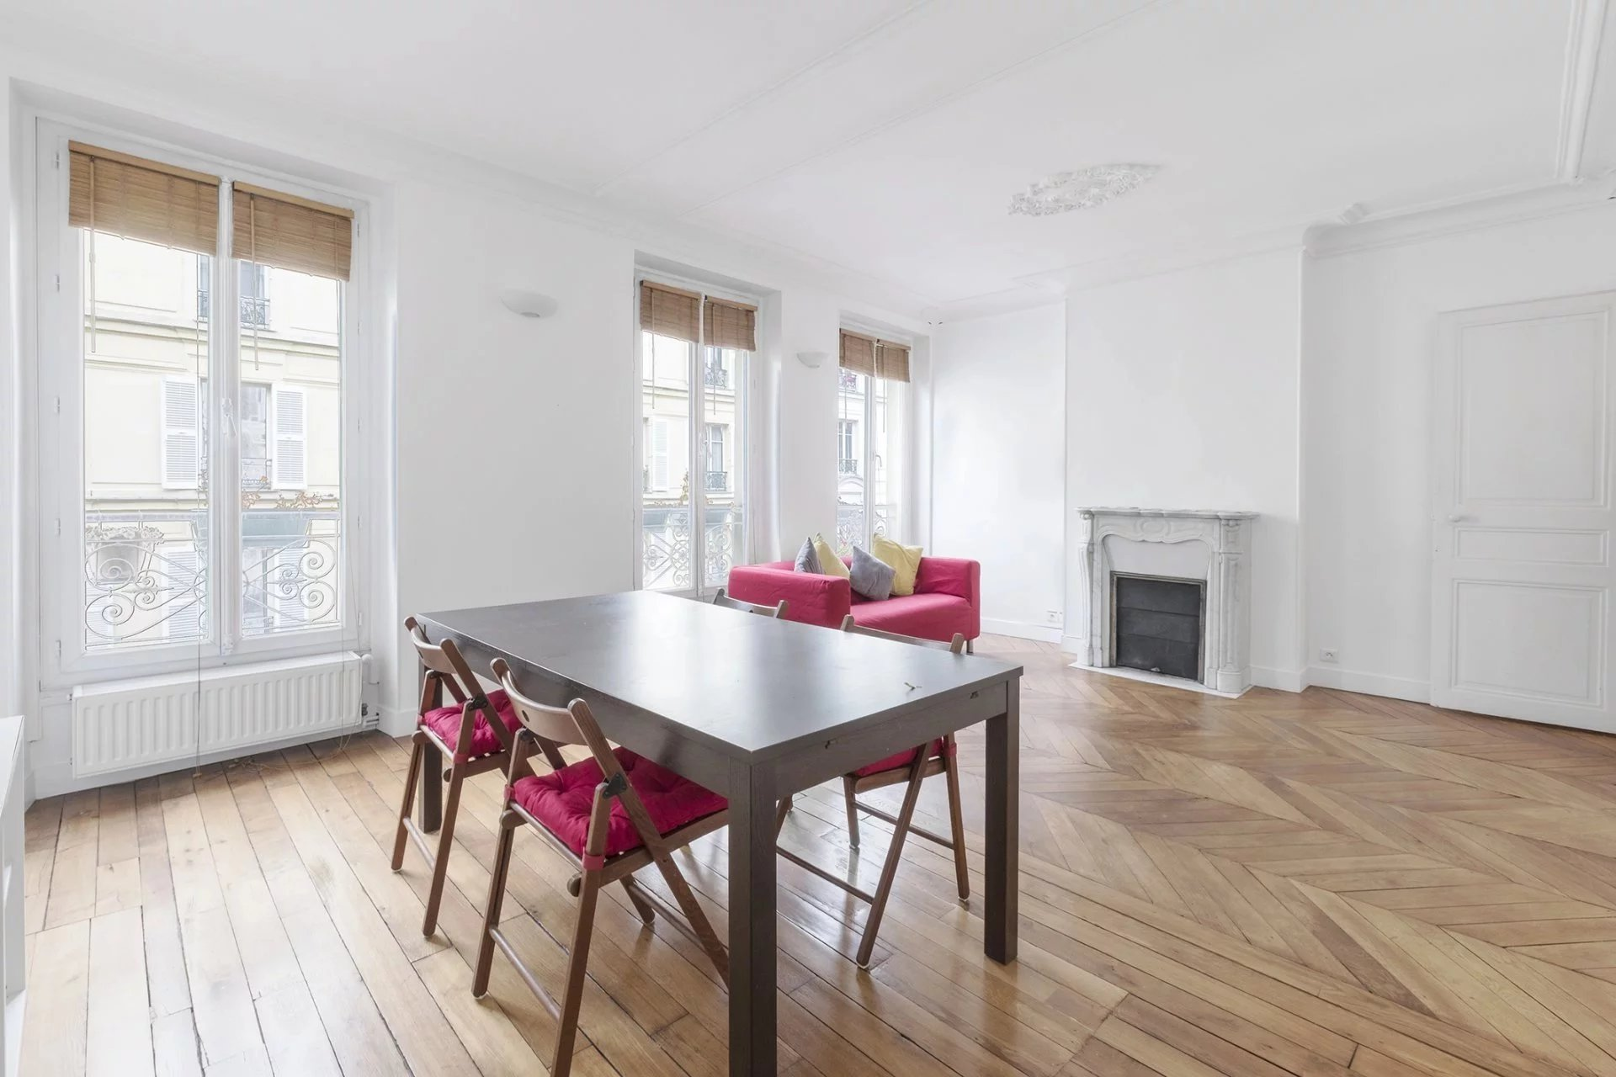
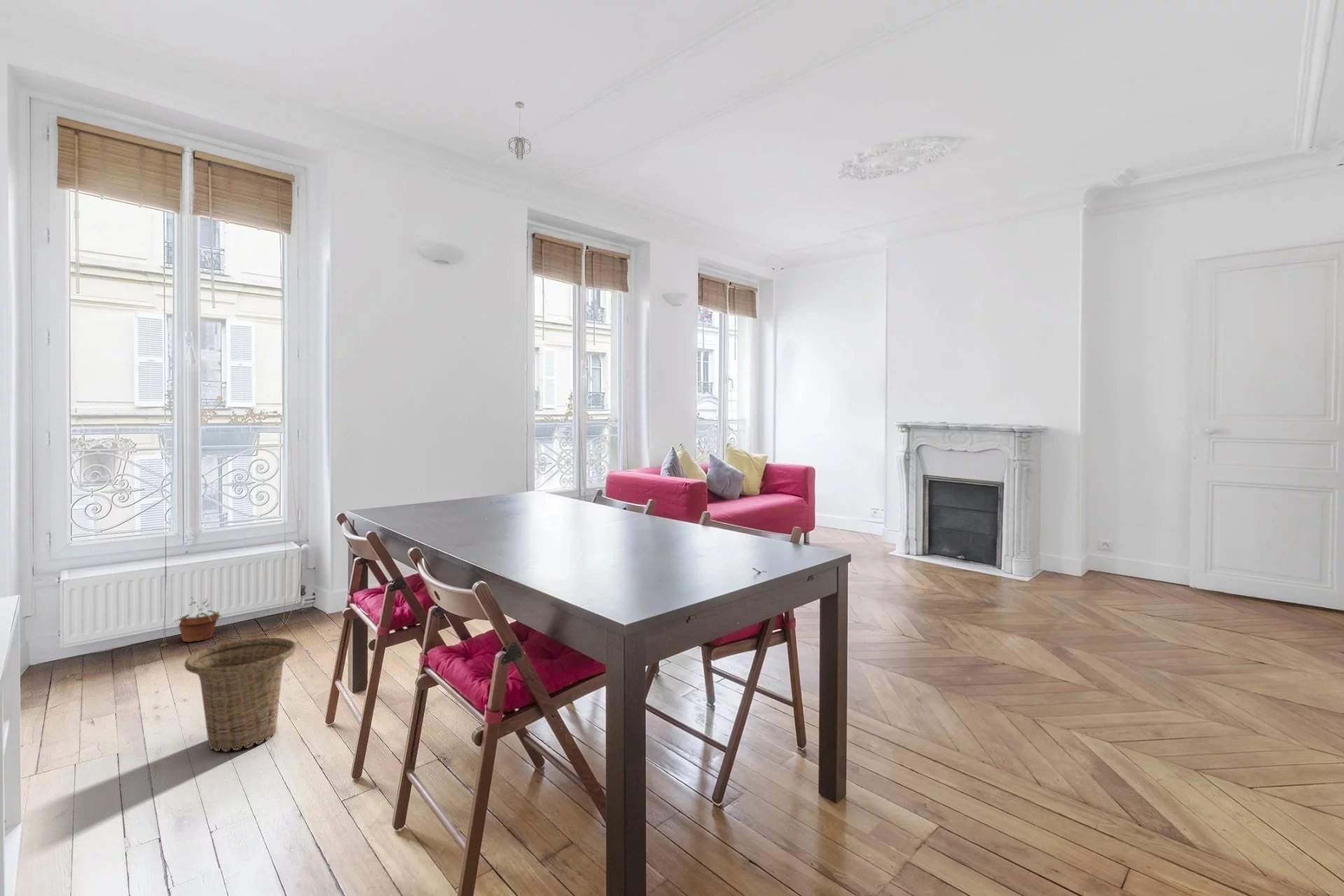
+ pendant light (519, 131)
+ basket (243, 694)
+ potted plant (198, 615)
